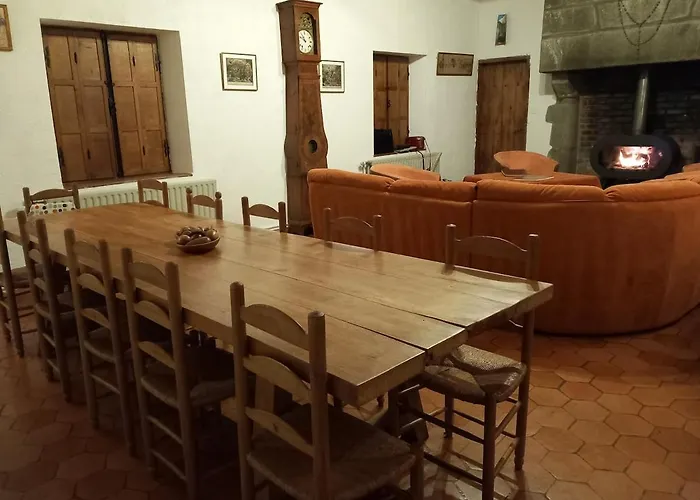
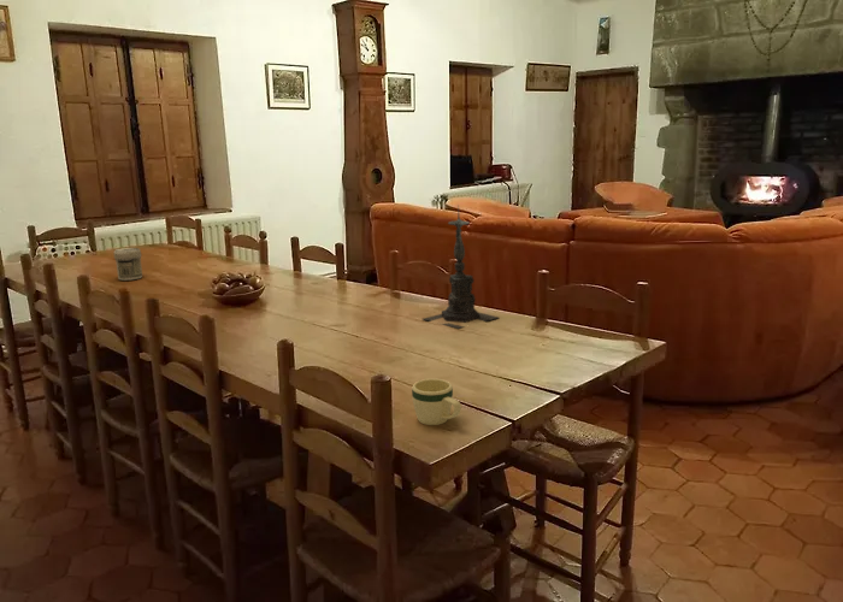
+ mug (438, 405)
+ jar (128, 264)
+ candle holder (460, 262)
